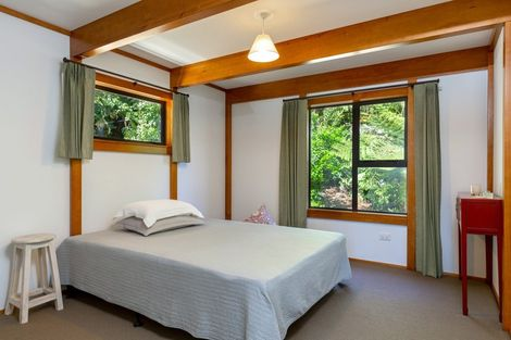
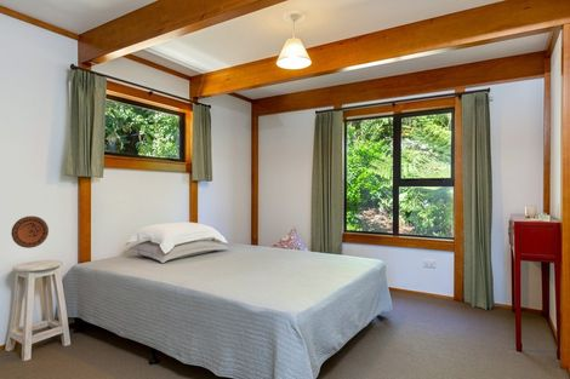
+ decorative plate (30, 231)
